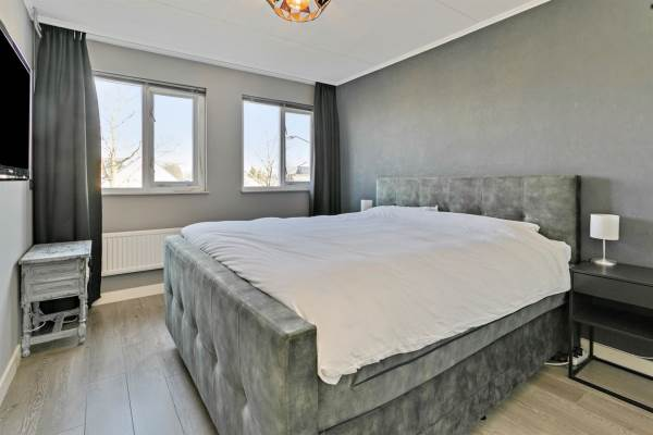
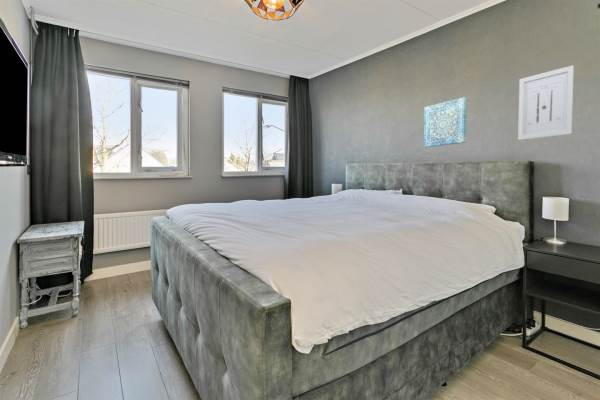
+ wall art (443, 123)
+ wall art (544, 105)
